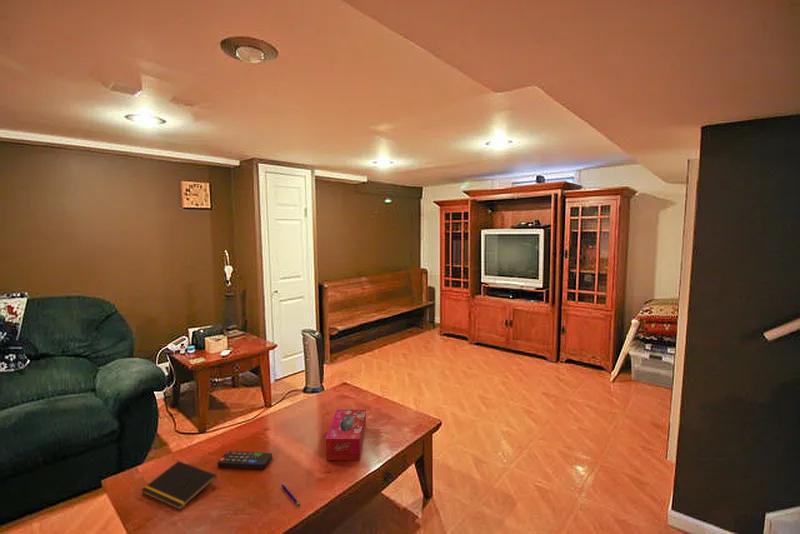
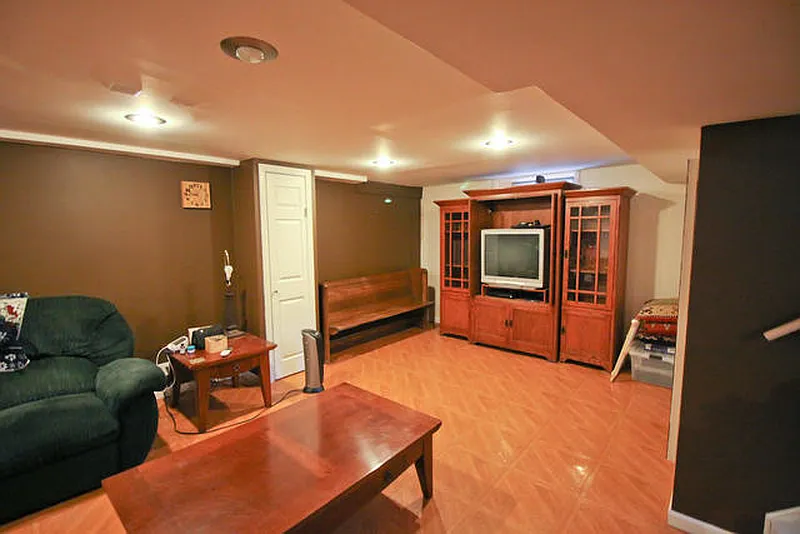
- tissue box (347, 433)
- remote control (245, 459)
- notepad (179, 483)
- pen (290, 494)
